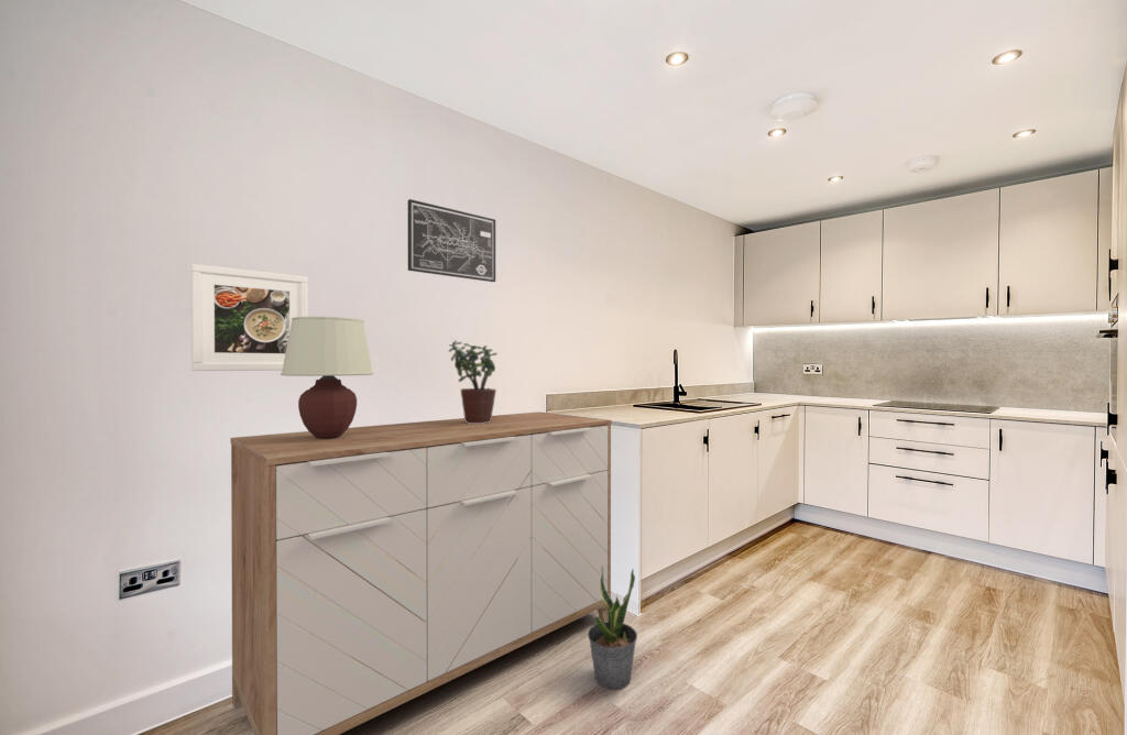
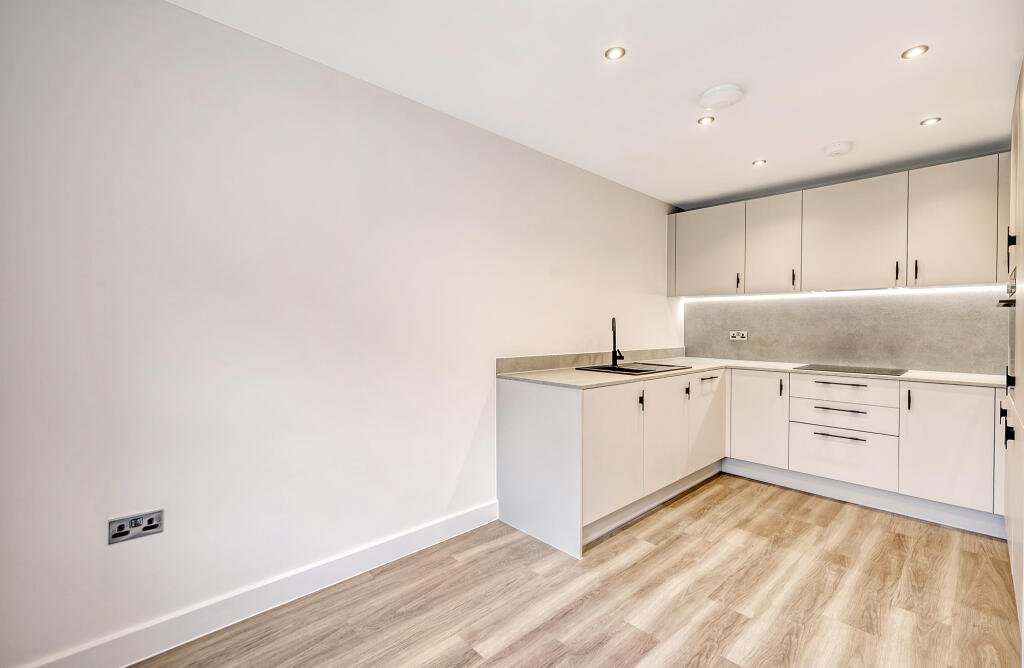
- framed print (253, 320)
- sideboard (449, 542)
- potted plant (612, 624)
- potted plant (477, 382)
- table lamp (328, 377)
- wall art (453, 243)
